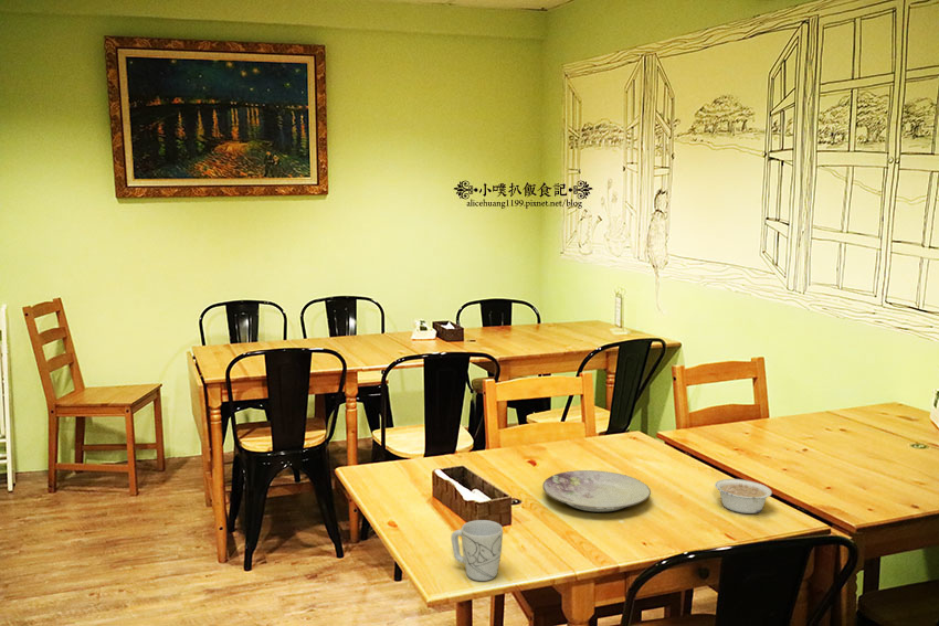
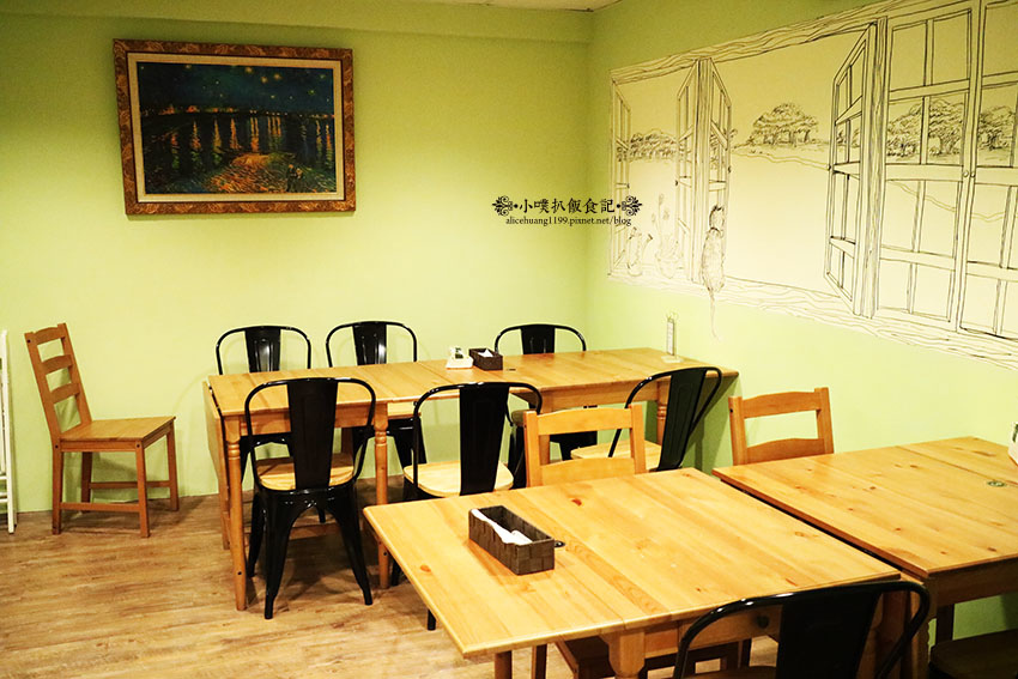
- legume (745, 496)
- mug (475, 549)
- plate (595, 492)
